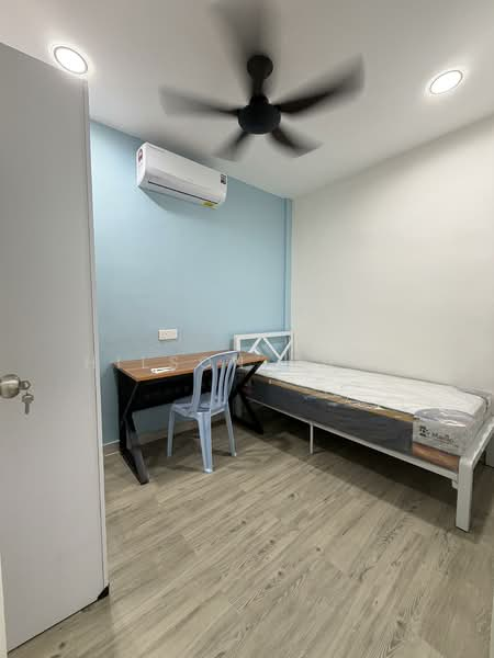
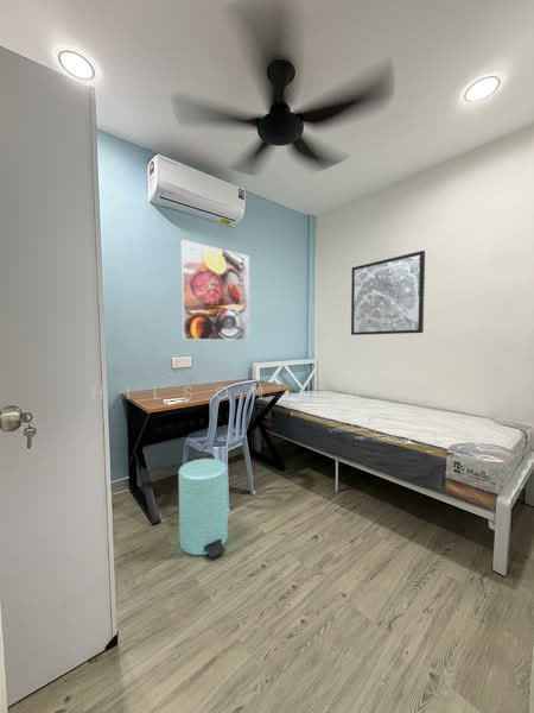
+ trash can (205, 504)
+ wall art (383, 297)
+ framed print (217, 294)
